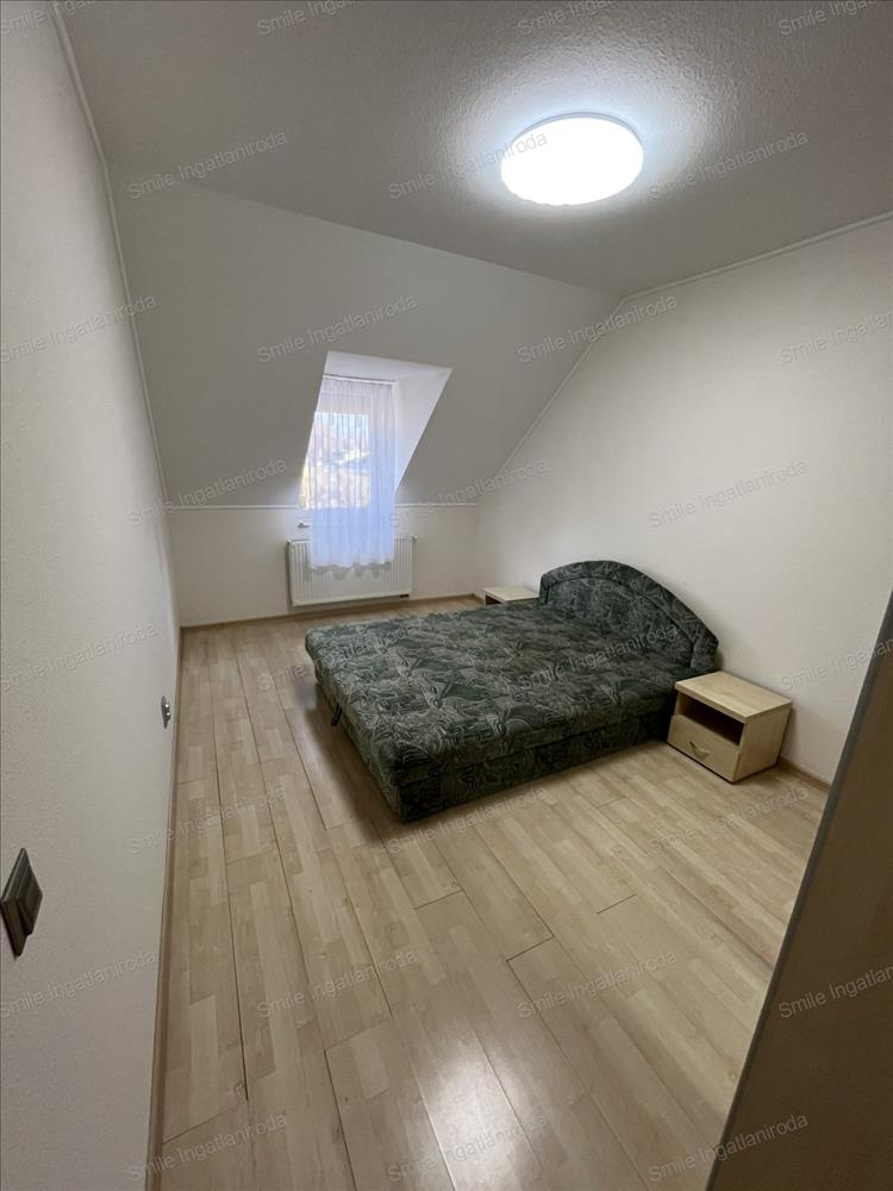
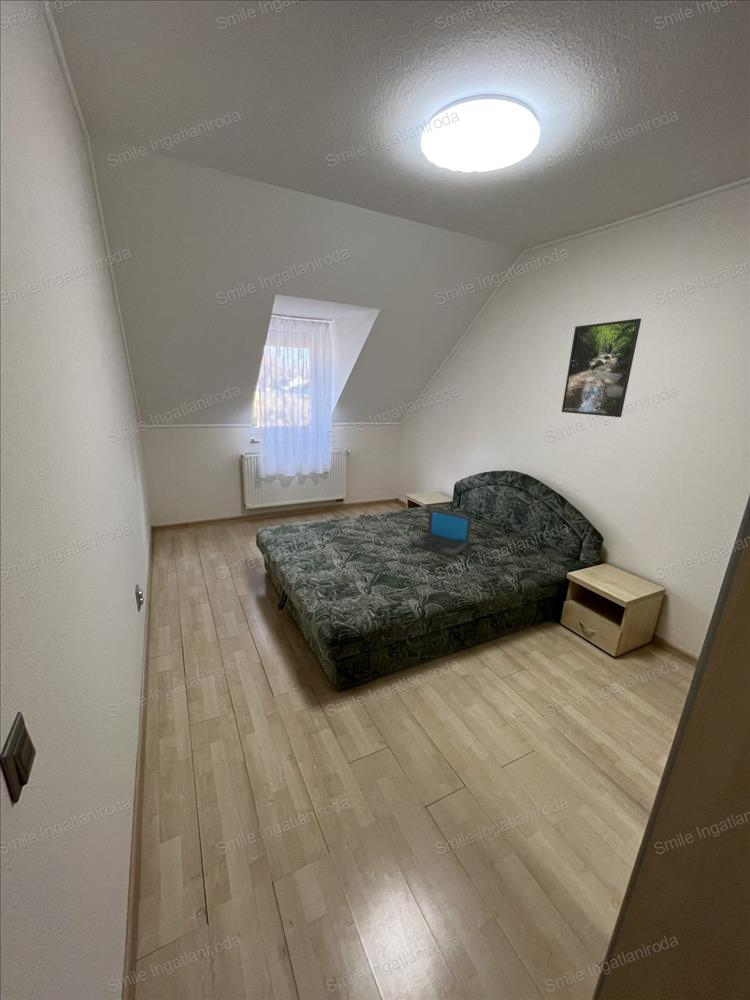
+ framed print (597, 370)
+ laptop (441, 531)
